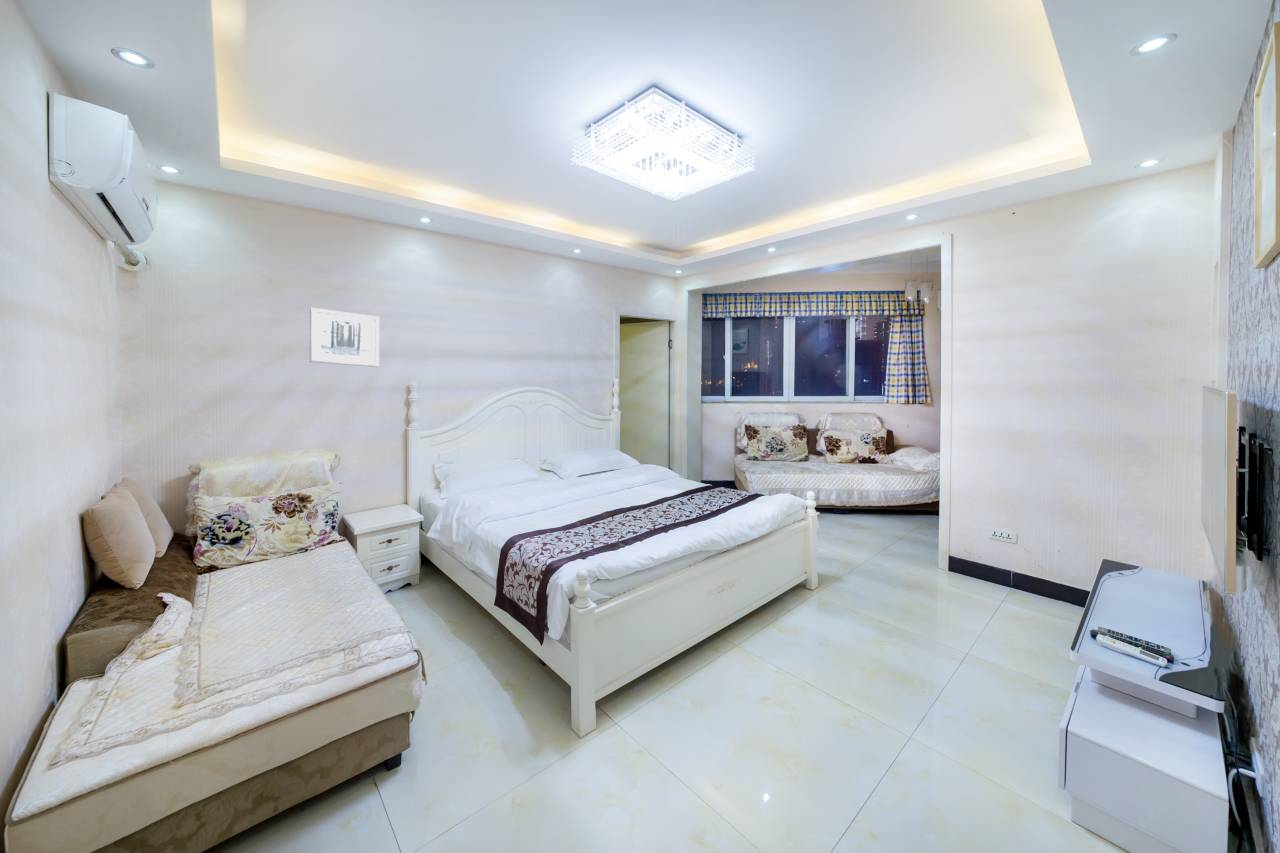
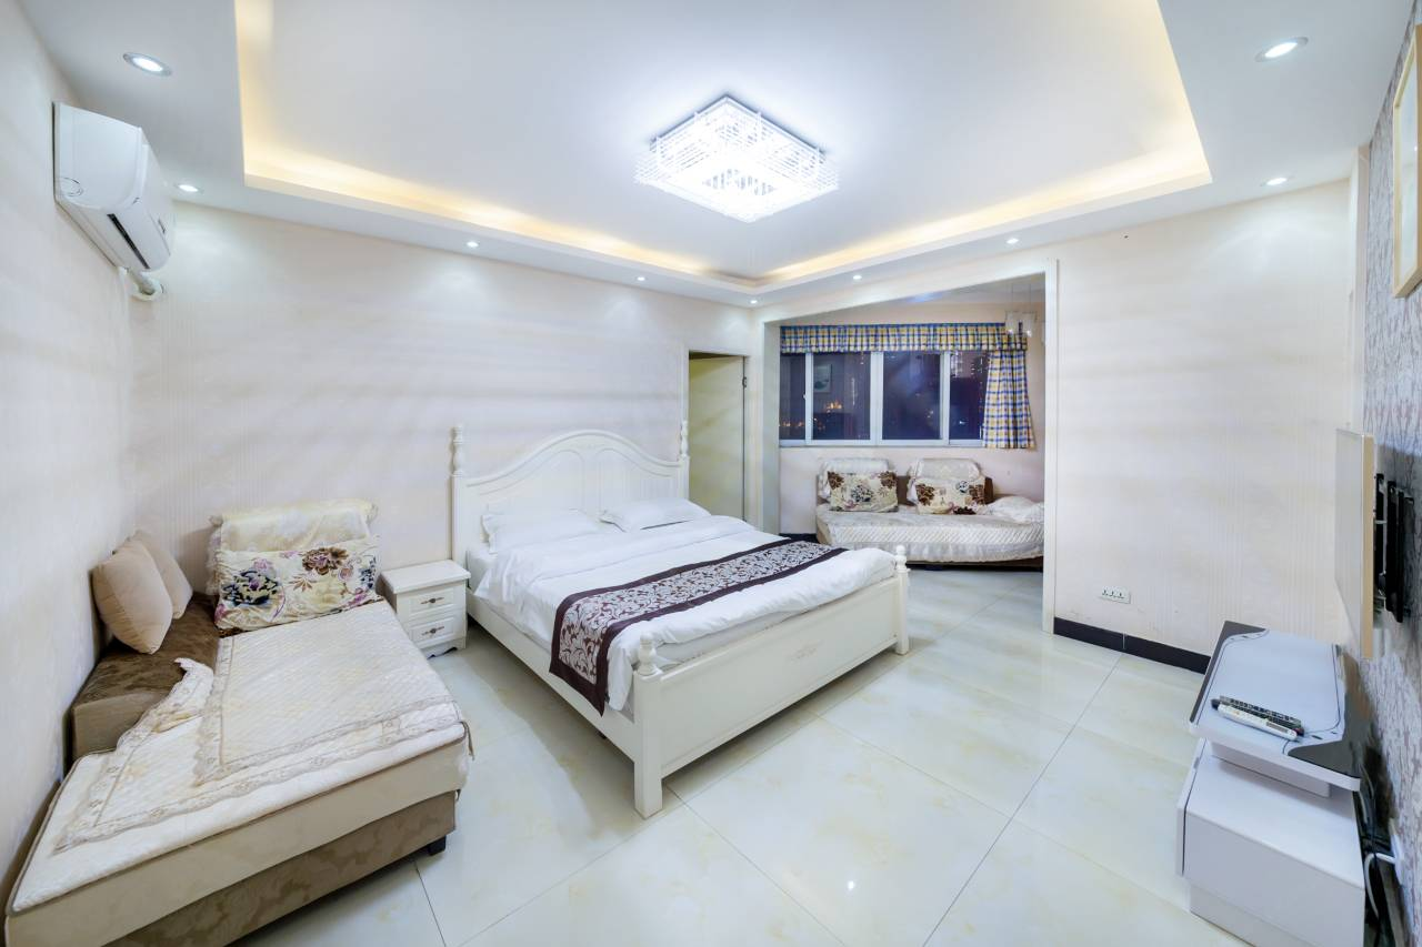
- wall art (345, 338)
